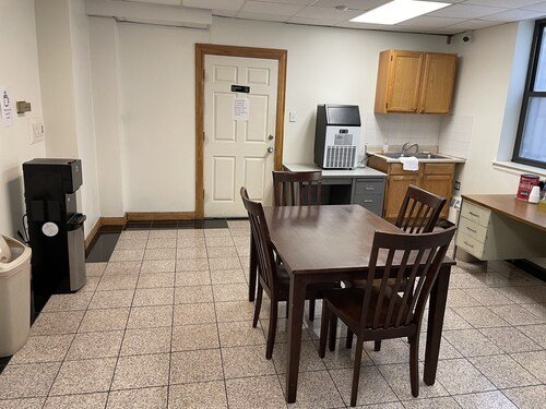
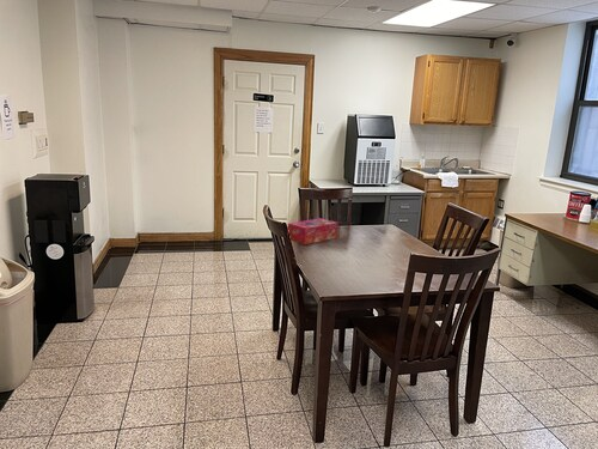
+ tissue box (312, 230)
